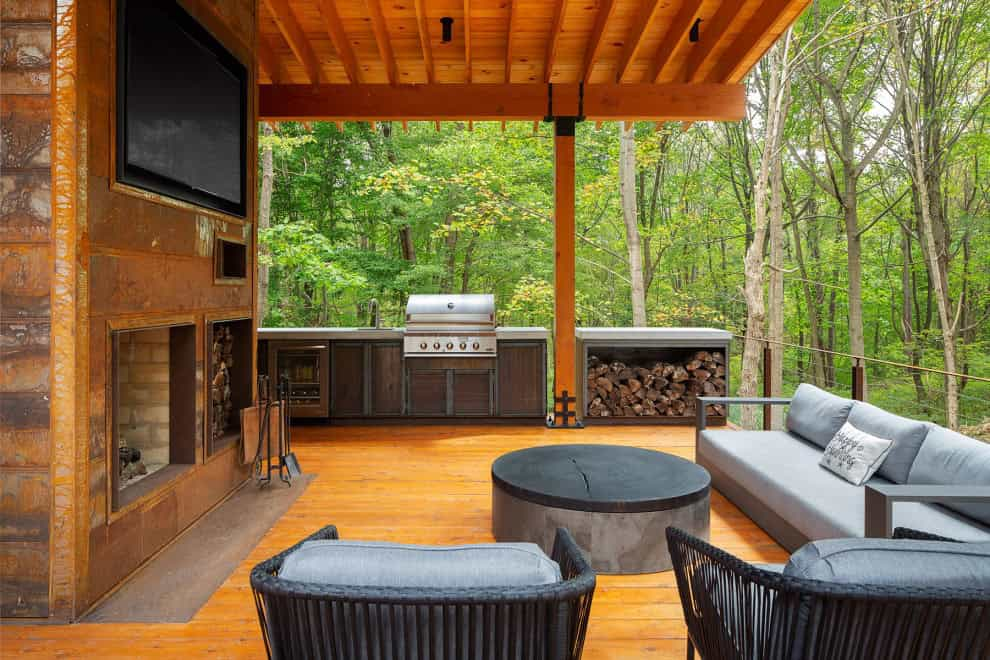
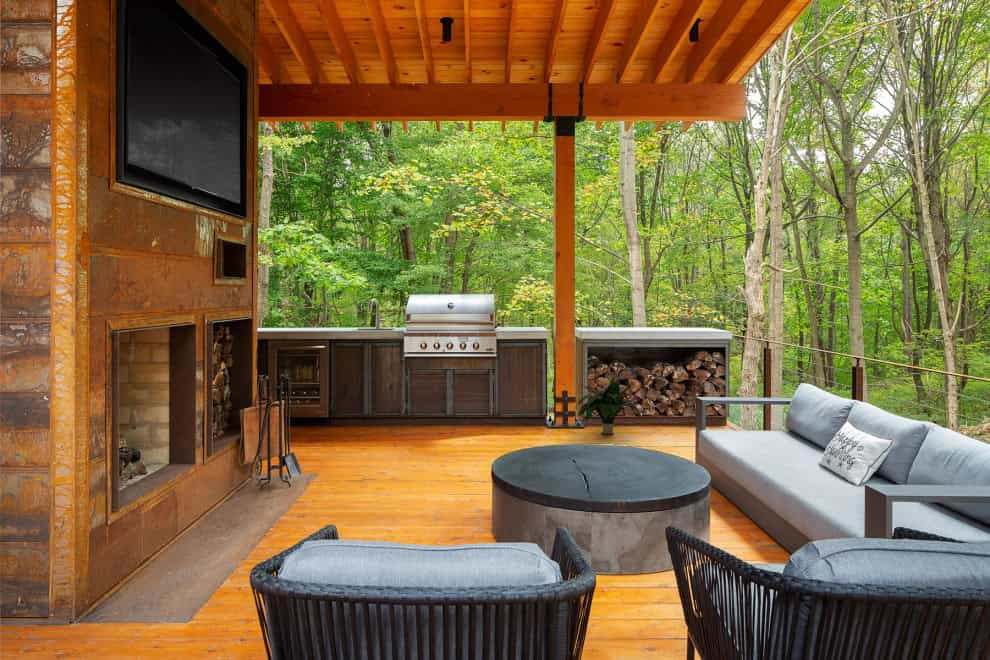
+ potted plant (610, 405)
